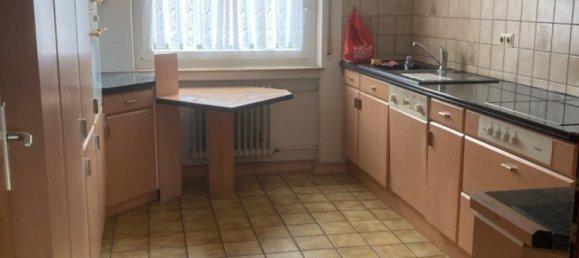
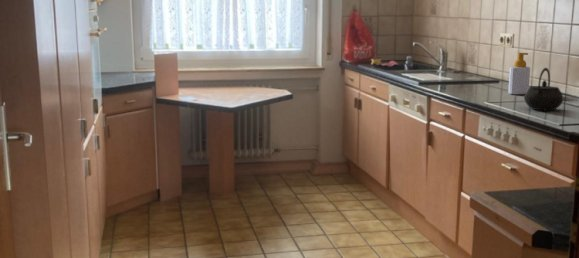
+ kettle (544, 88)
+ soap bottle (519, 73)
